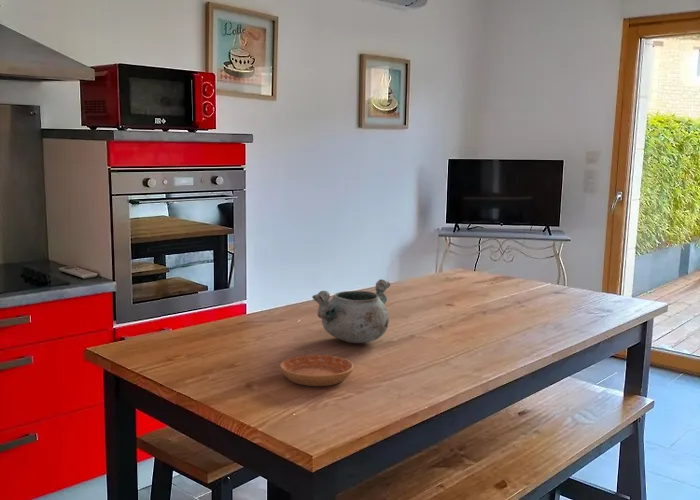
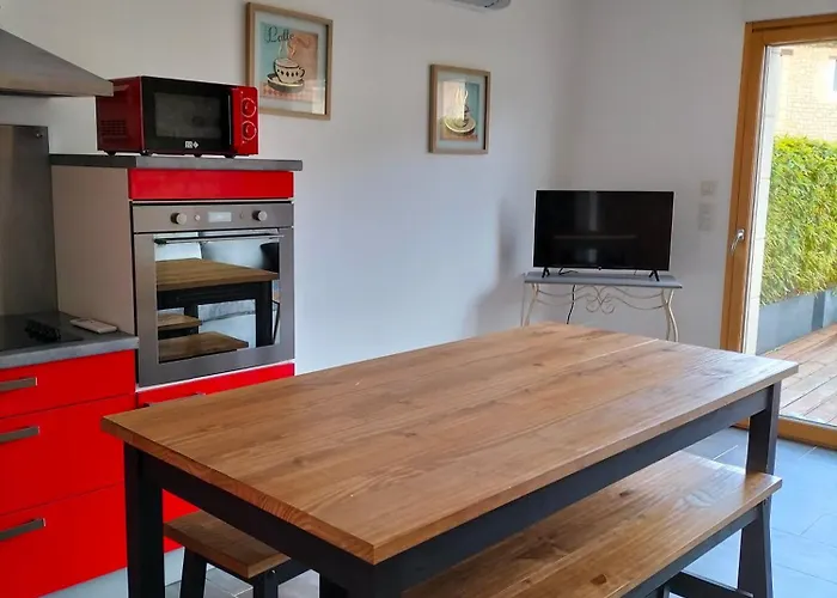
- saucer (316, 370)
- decorative bowl (354, 312)
